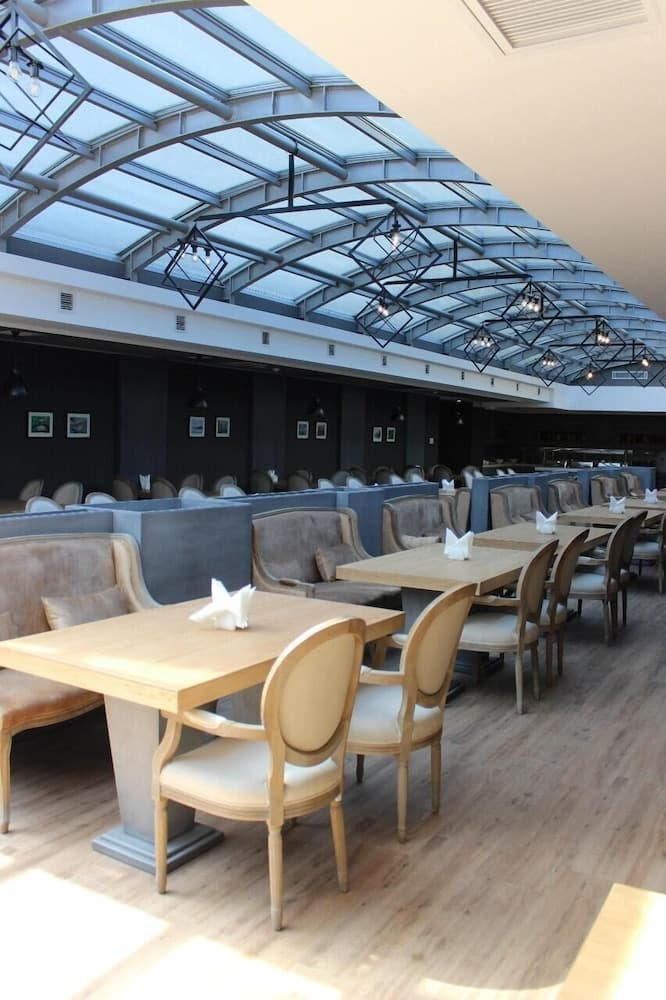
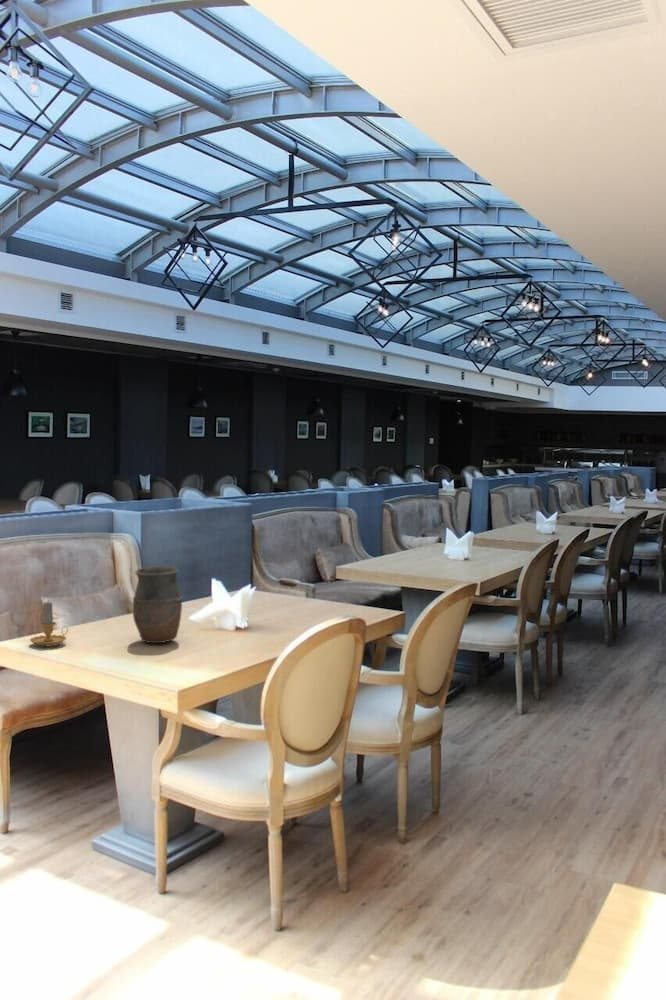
+ candle (51, 621)
+ vase (157, 605)
